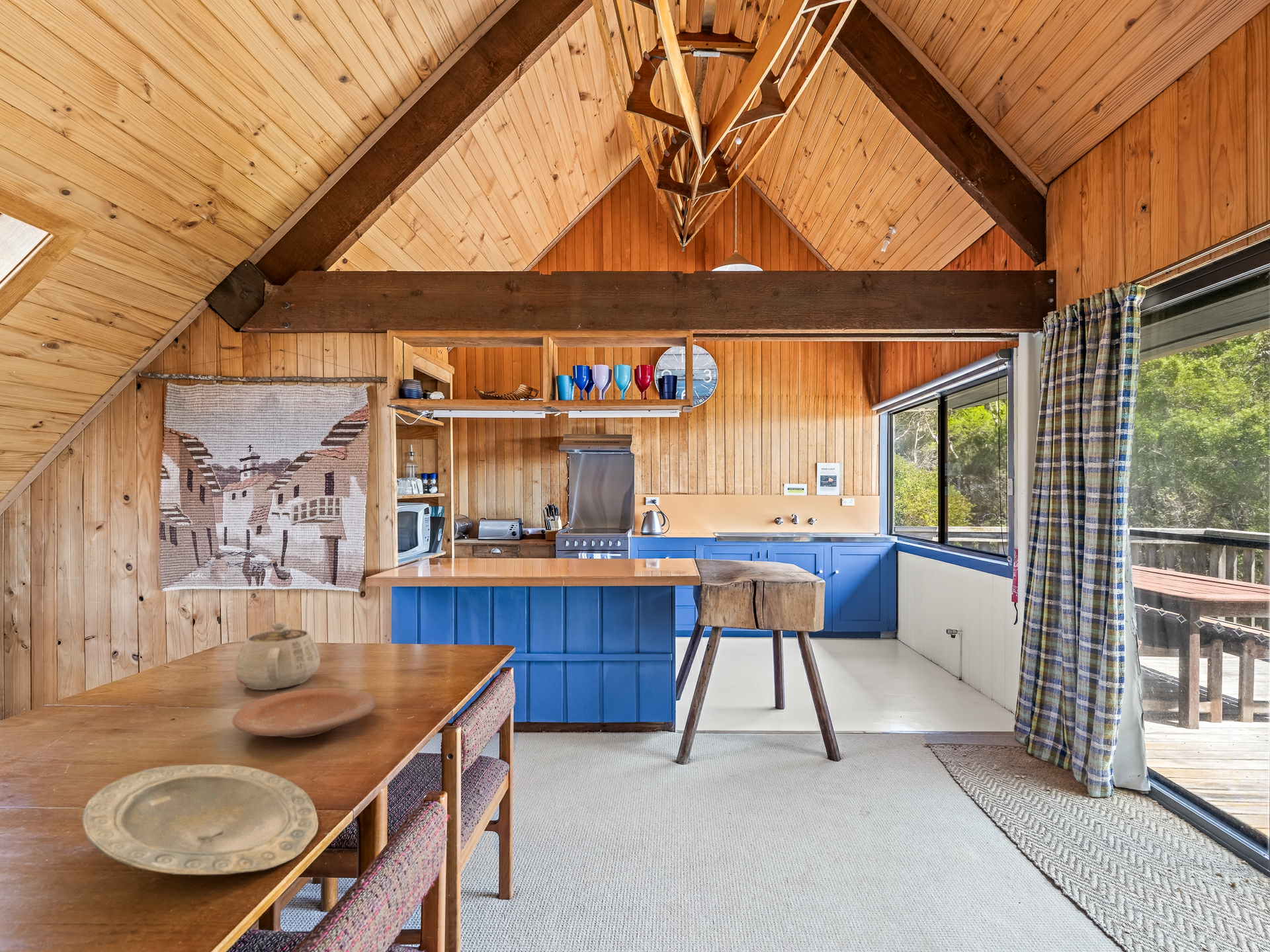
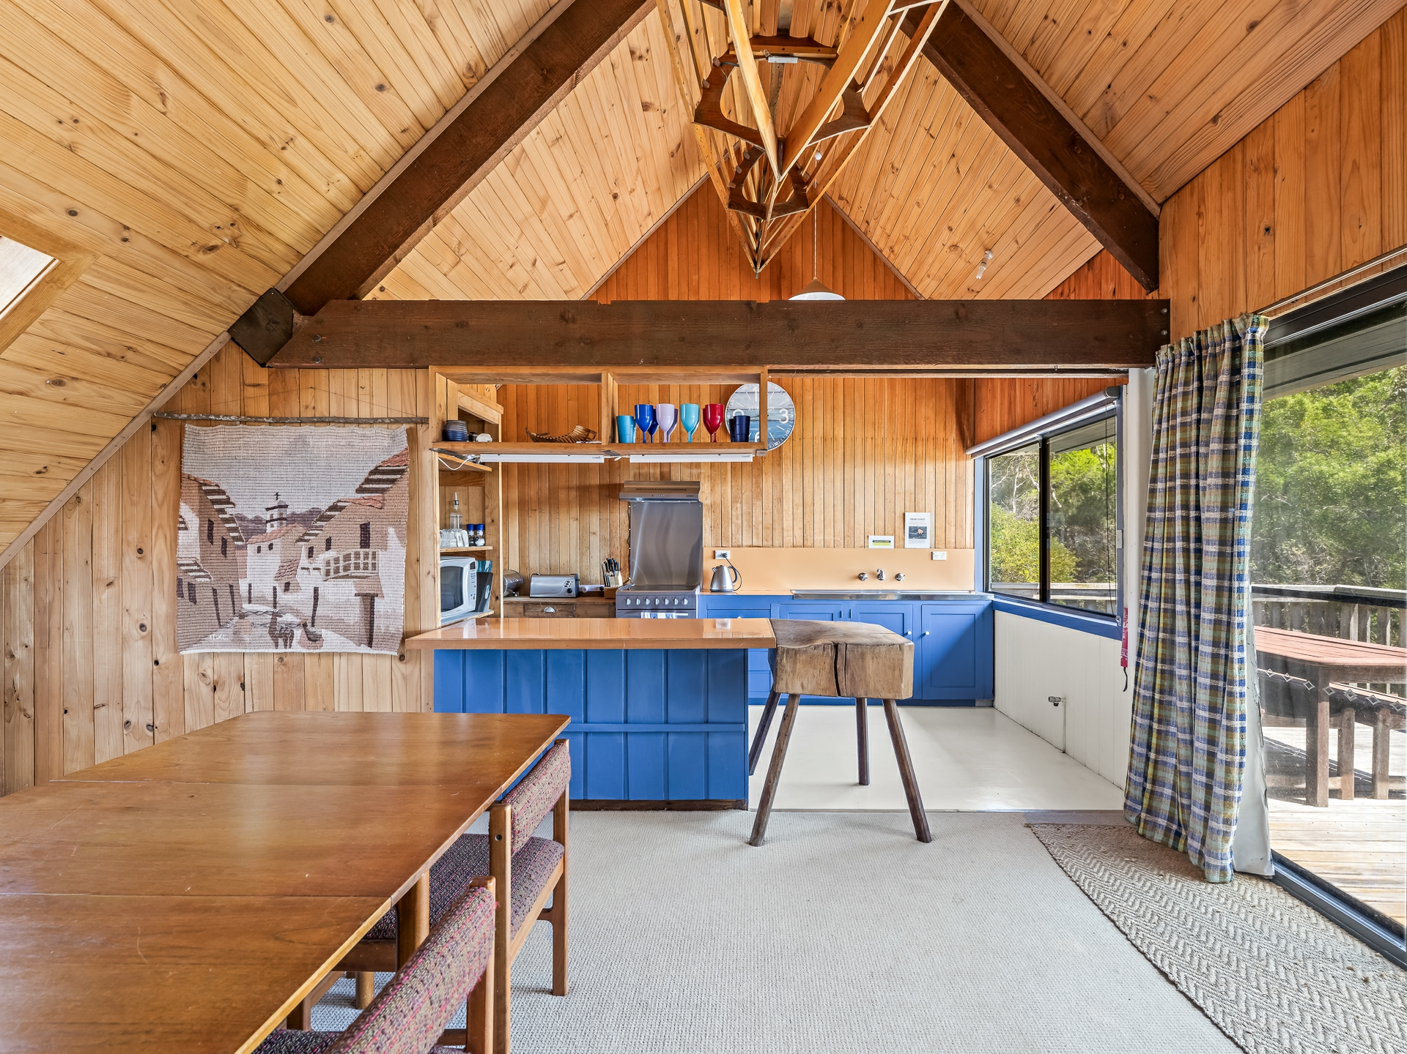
- teapot (278, 652)
- plate (210, 814)
- plate (307, 717)
